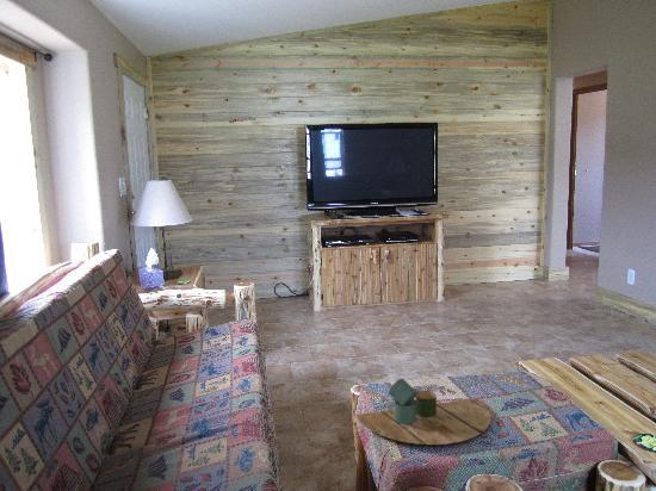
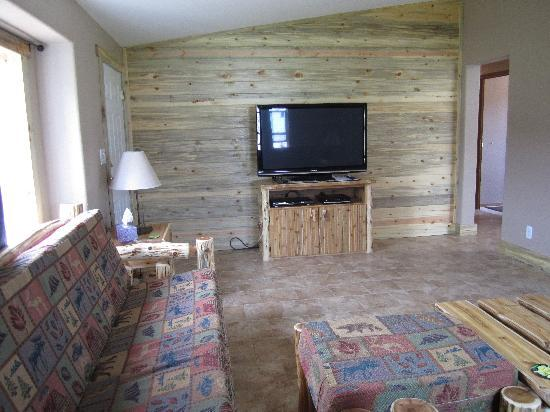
- decorative tray (421, 391)
